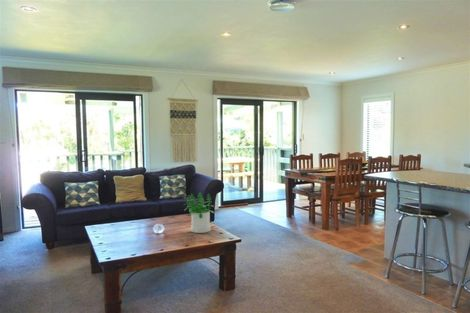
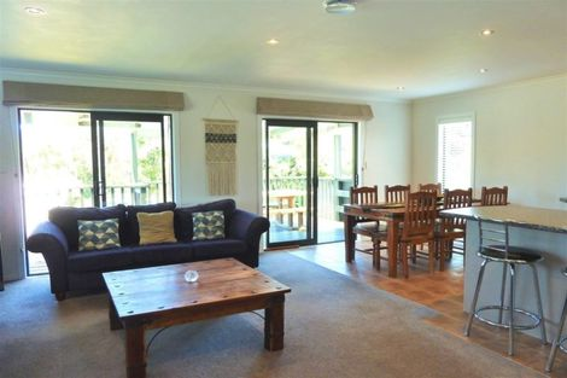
- potted plant (198, 211)
